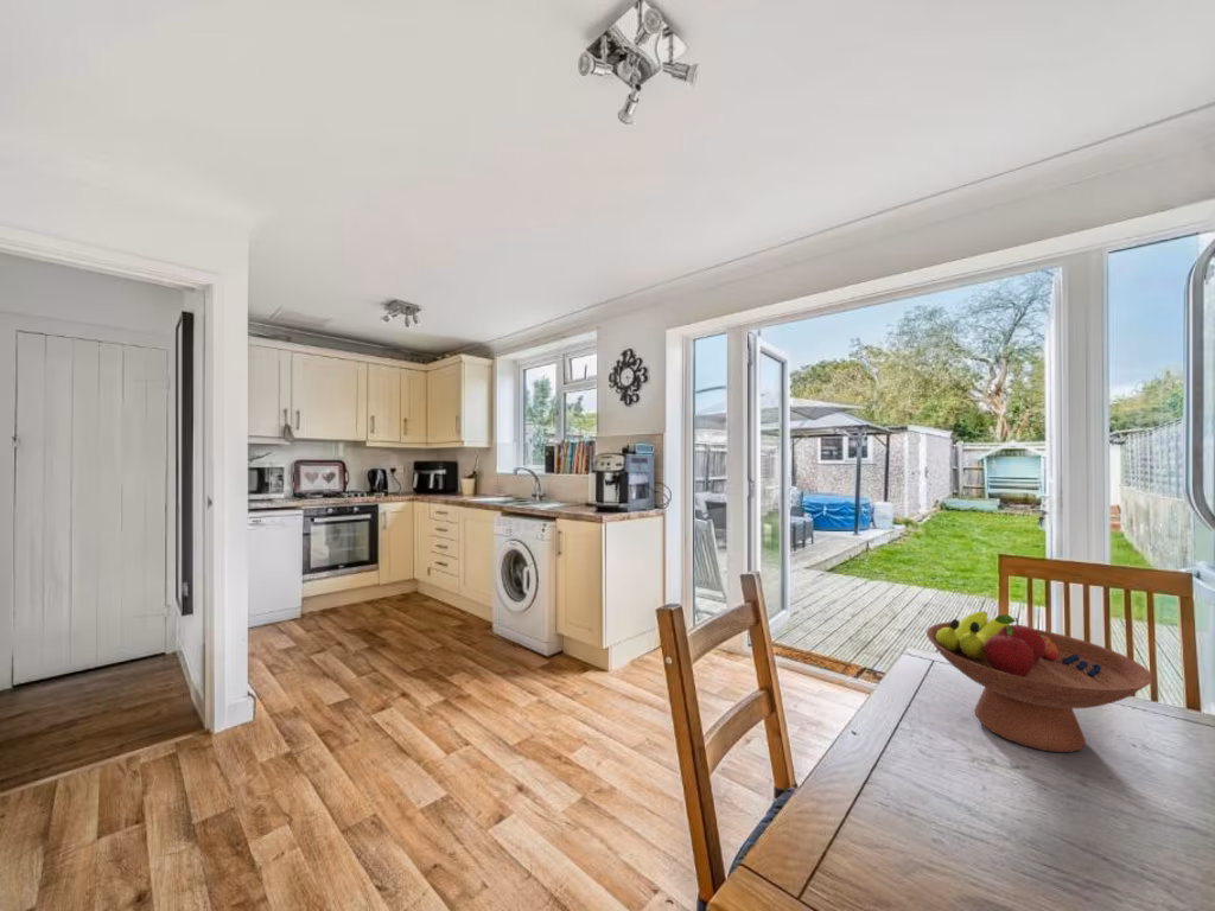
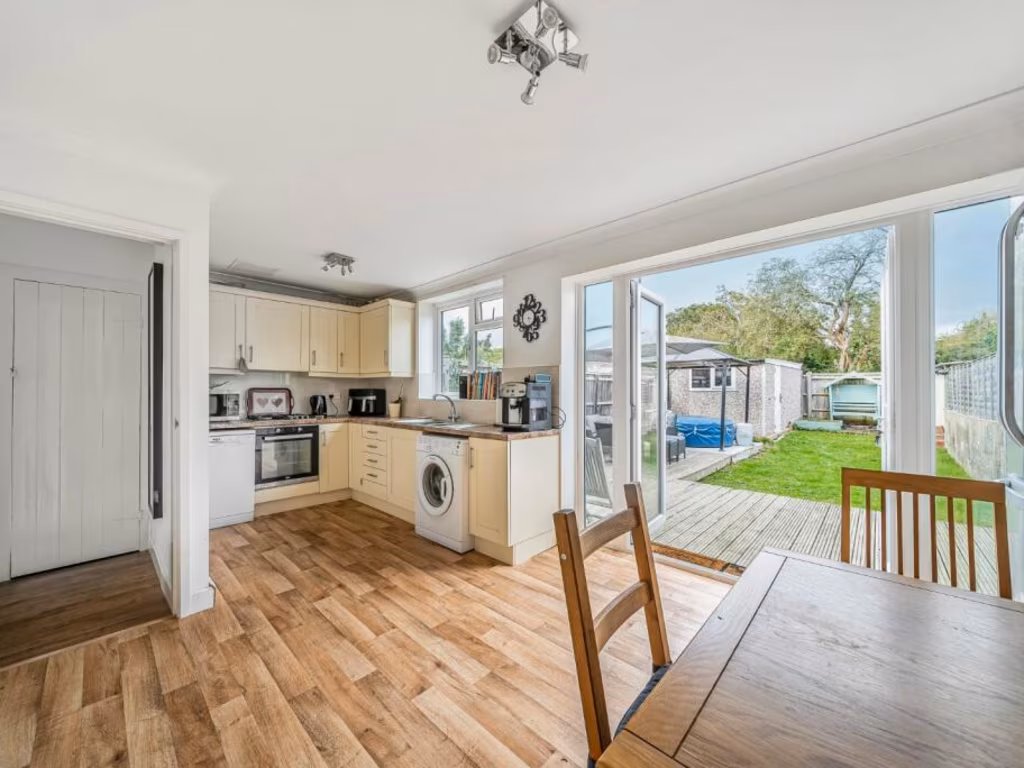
- fruit bowl (1026, 674)
